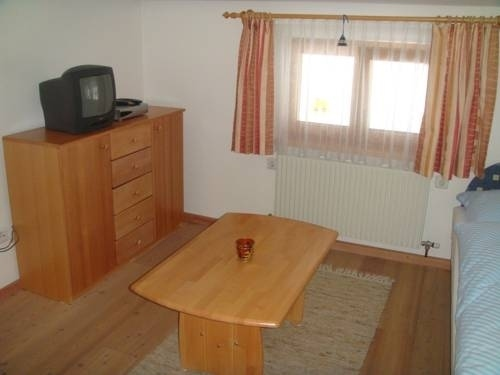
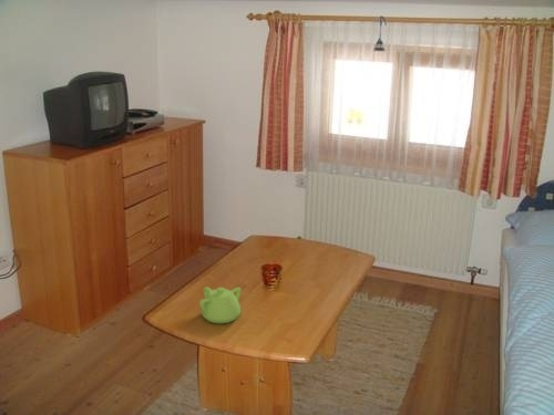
+ teapot (218, 301)
